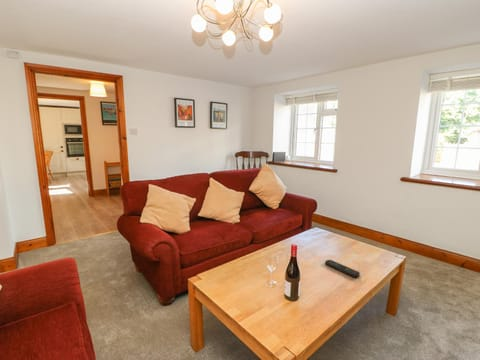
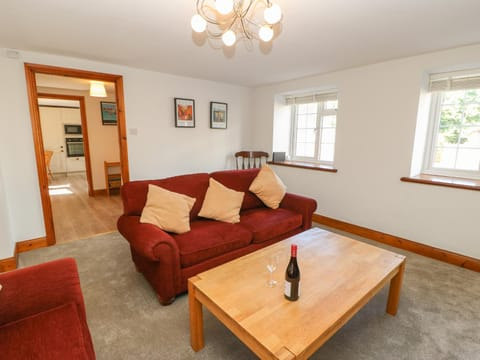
- remote control (341, 267)
